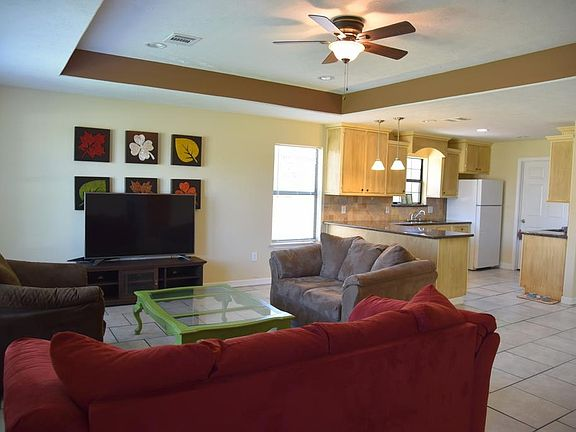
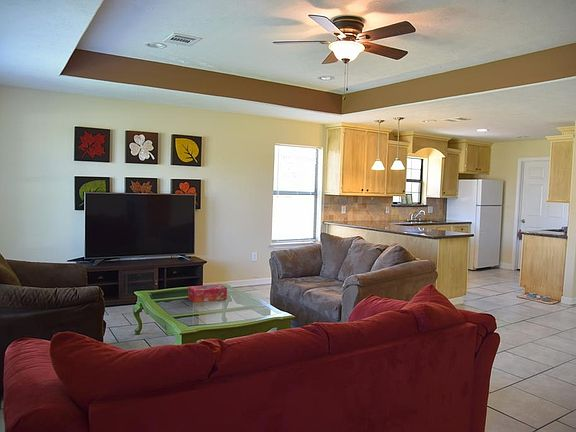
+ tissue box (207, 292)
